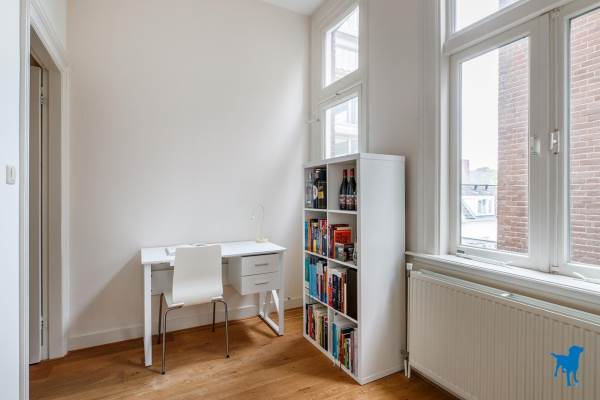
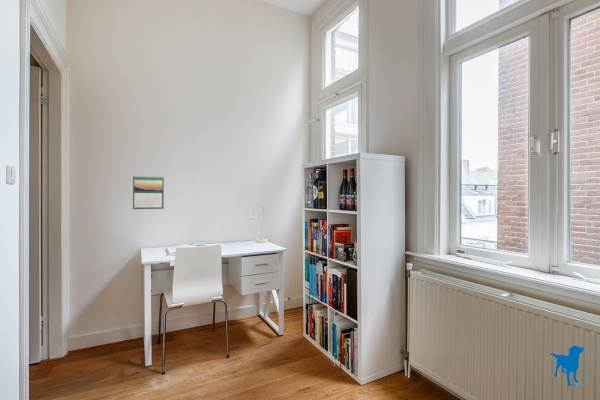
+ calendar (148, 192)
